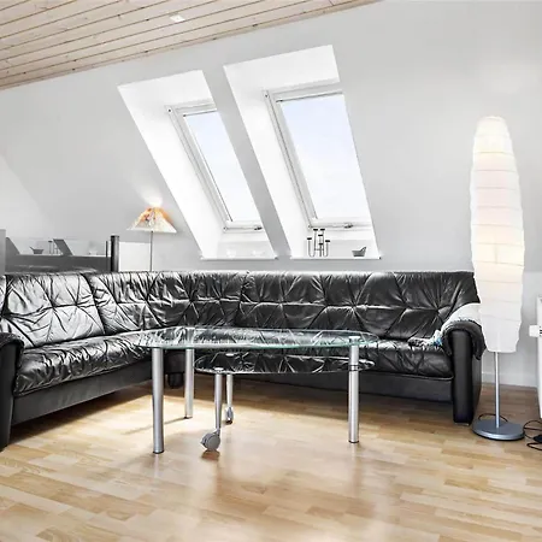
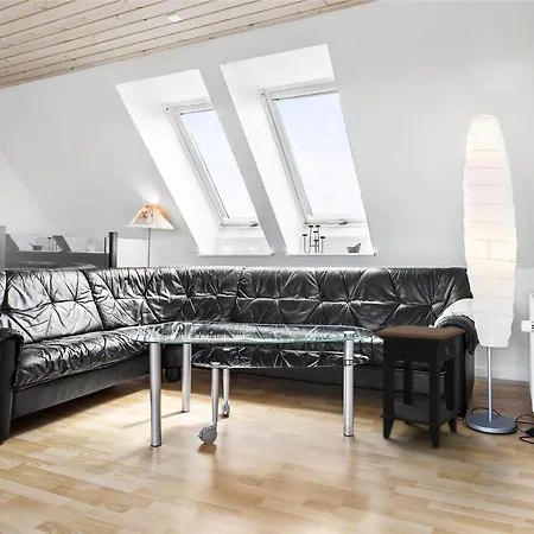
+ side table (412, 381)
